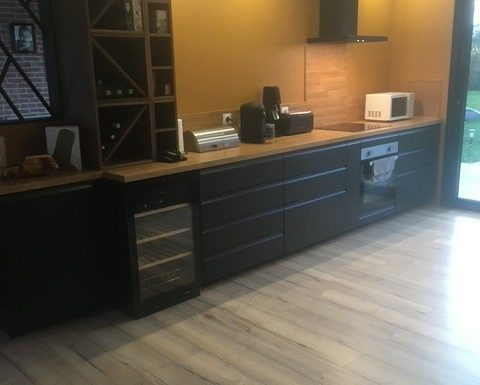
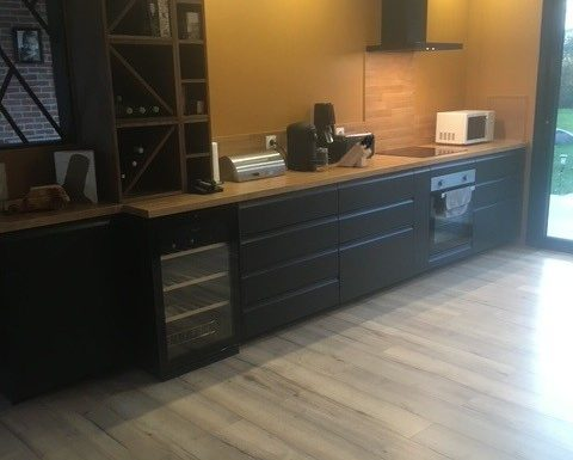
+ knife block (356, 149)
